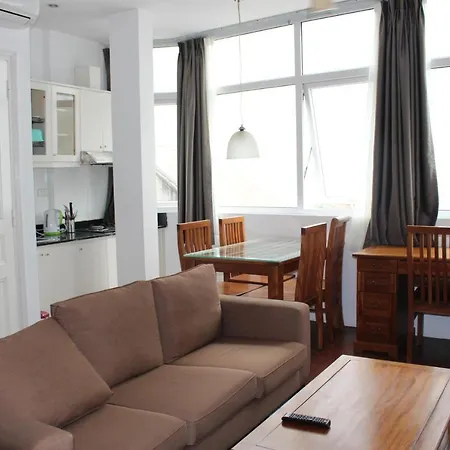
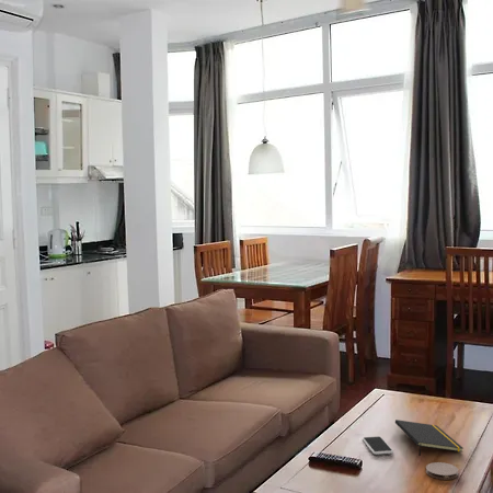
+ coaster (442, 470)
+ notepad (427, 435)
+ smartphone (377, 445)
